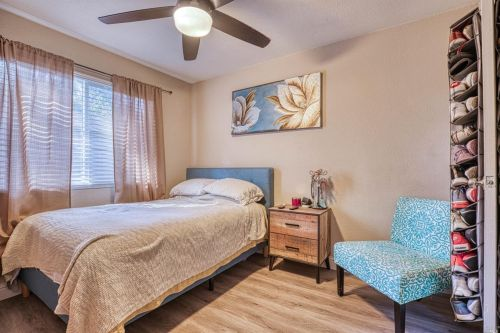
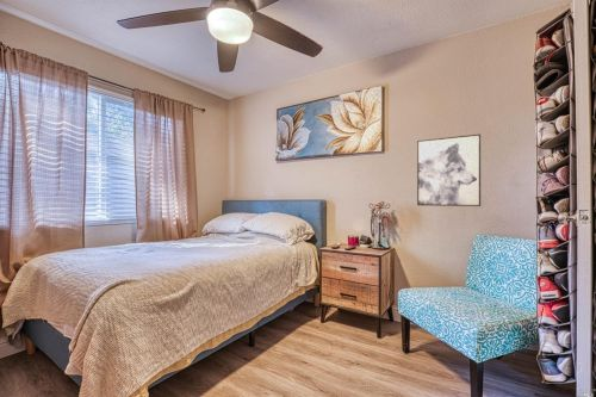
+ wall art (447, 172)
